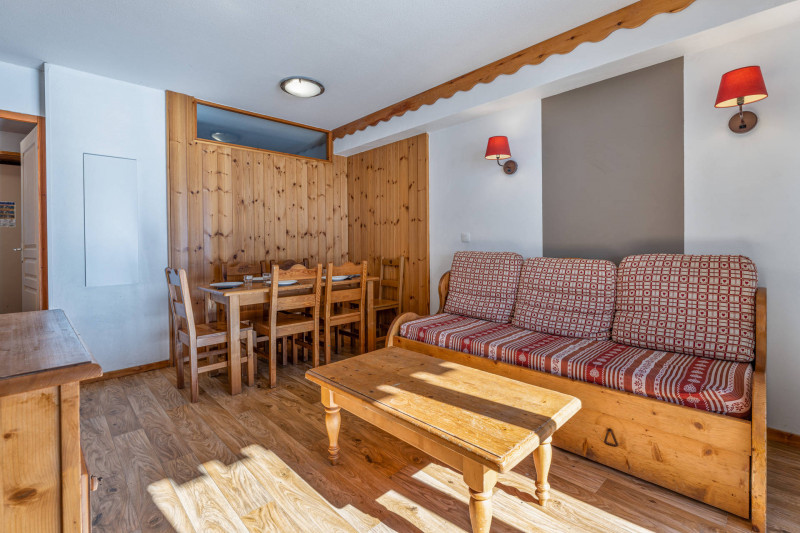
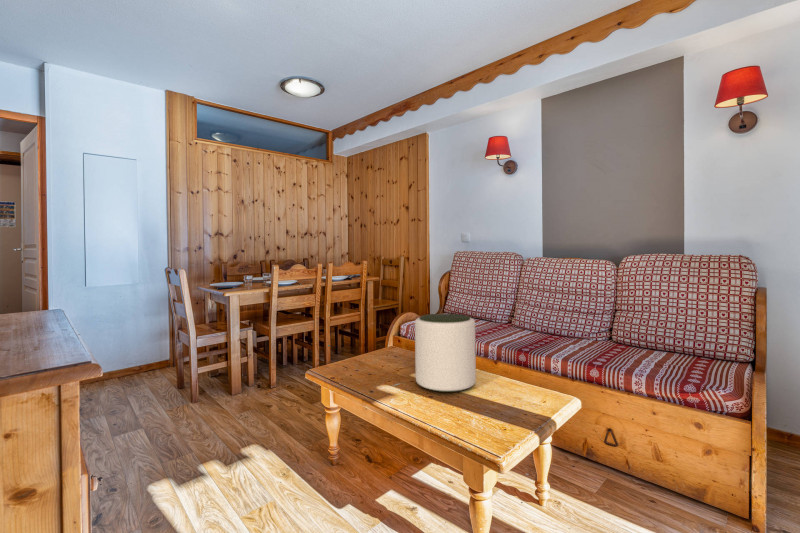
+ plant pot (445, 350)
